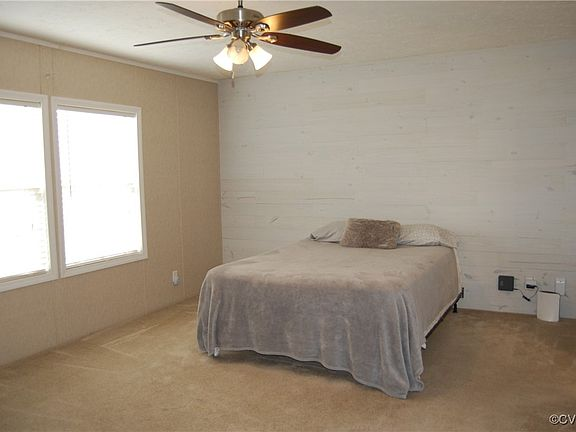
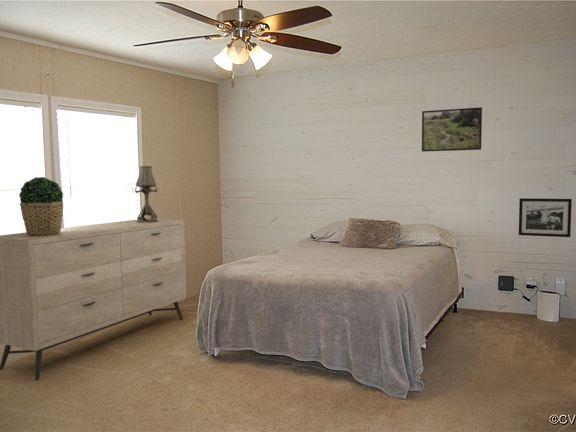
+ dresser (102, 284)
+ potted plant (42, 205)
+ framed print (451, 130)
+ table lamp (146, 193)
+ picture frame (544, 217)
